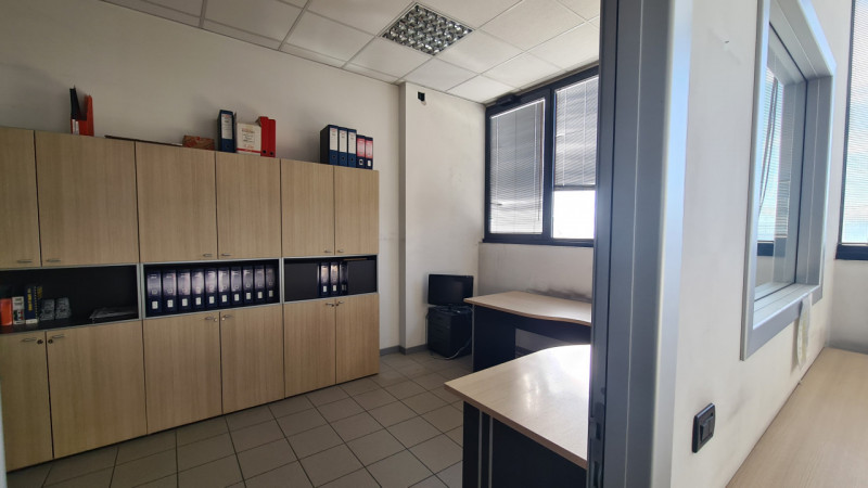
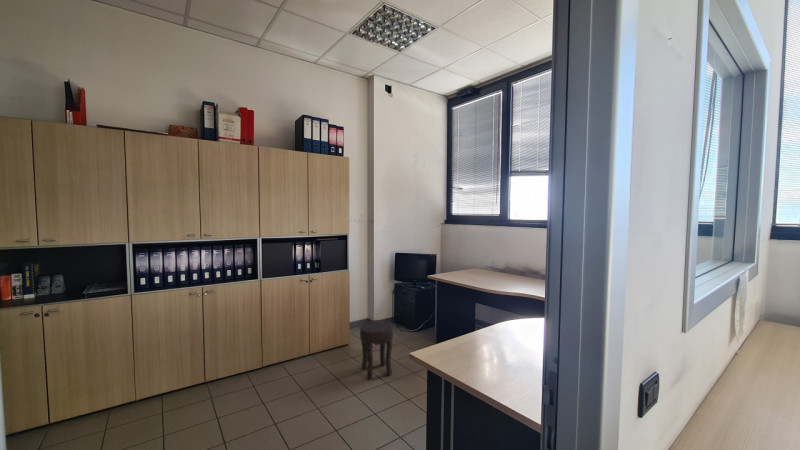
+ side table (380, 348)
